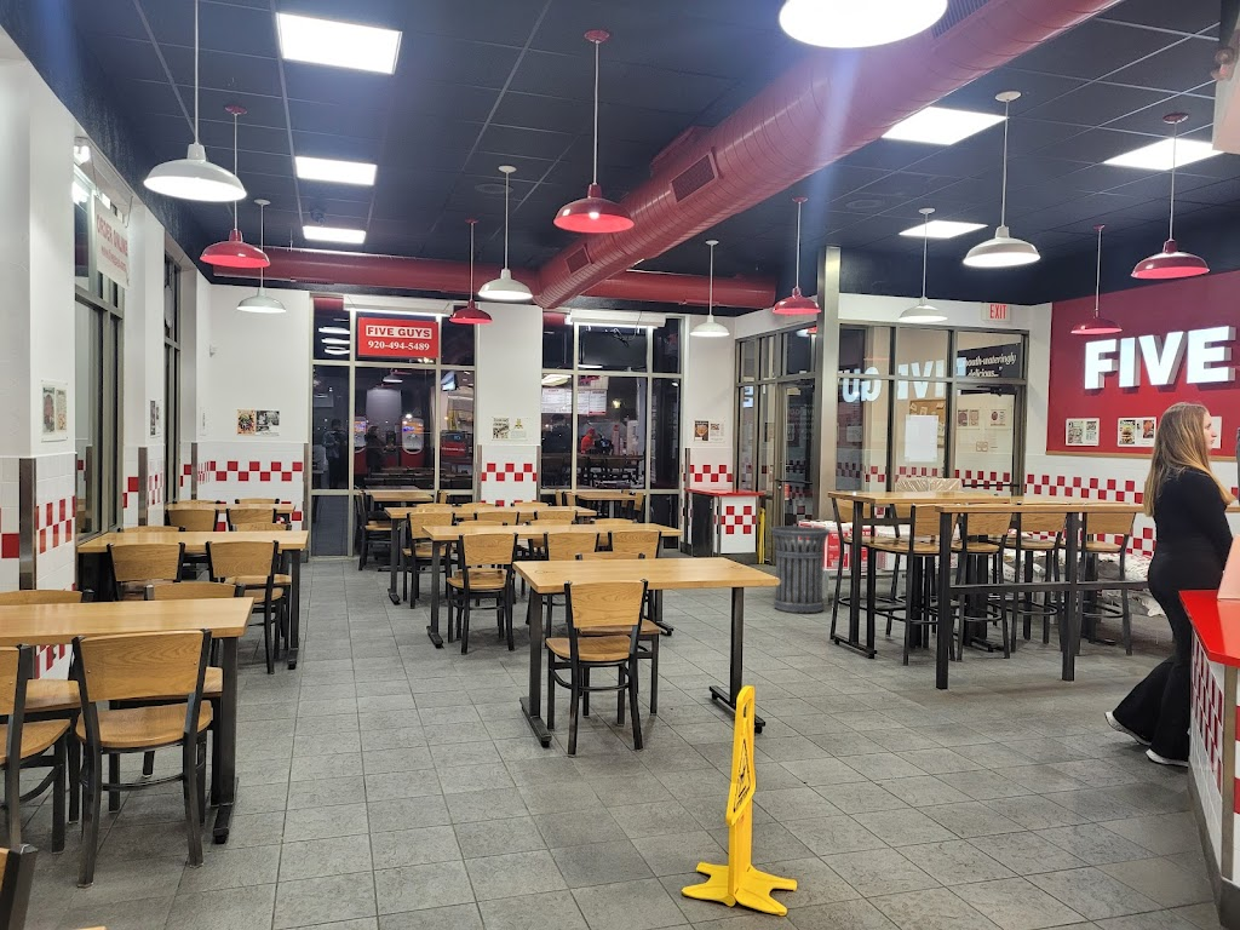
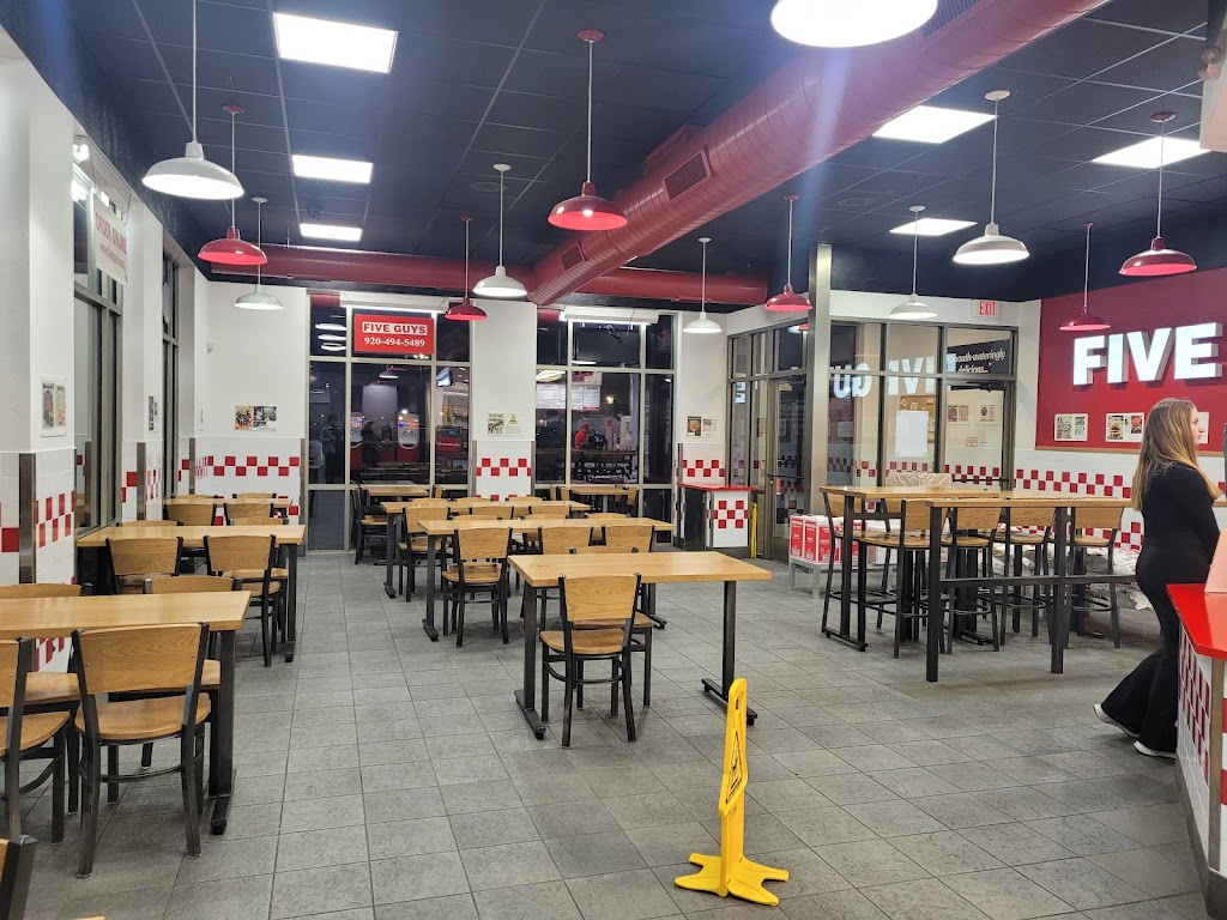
- trash can (799, 569)
